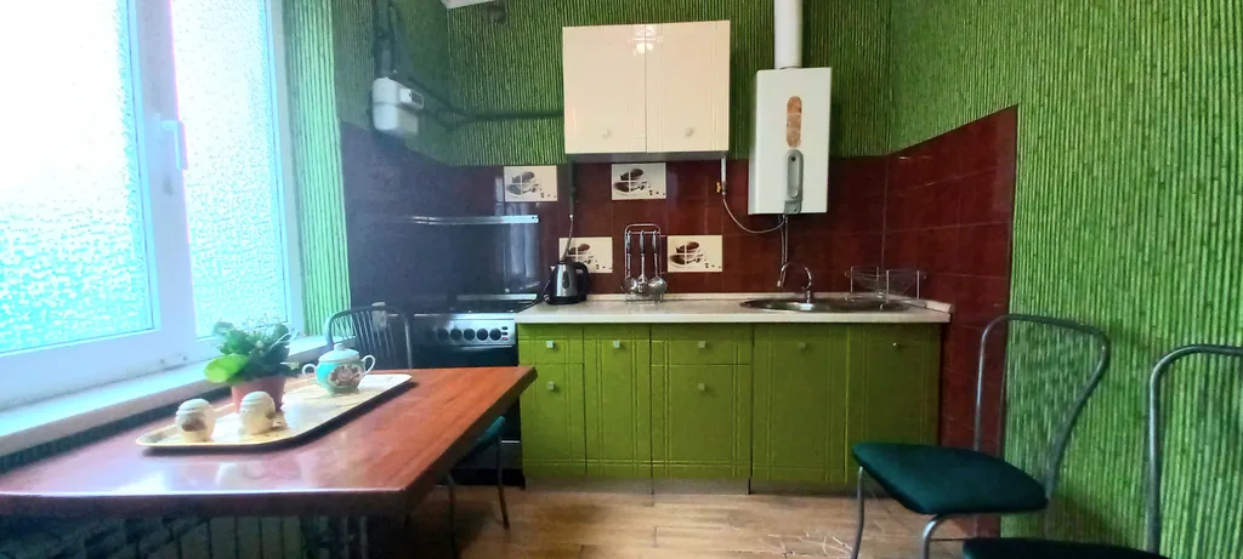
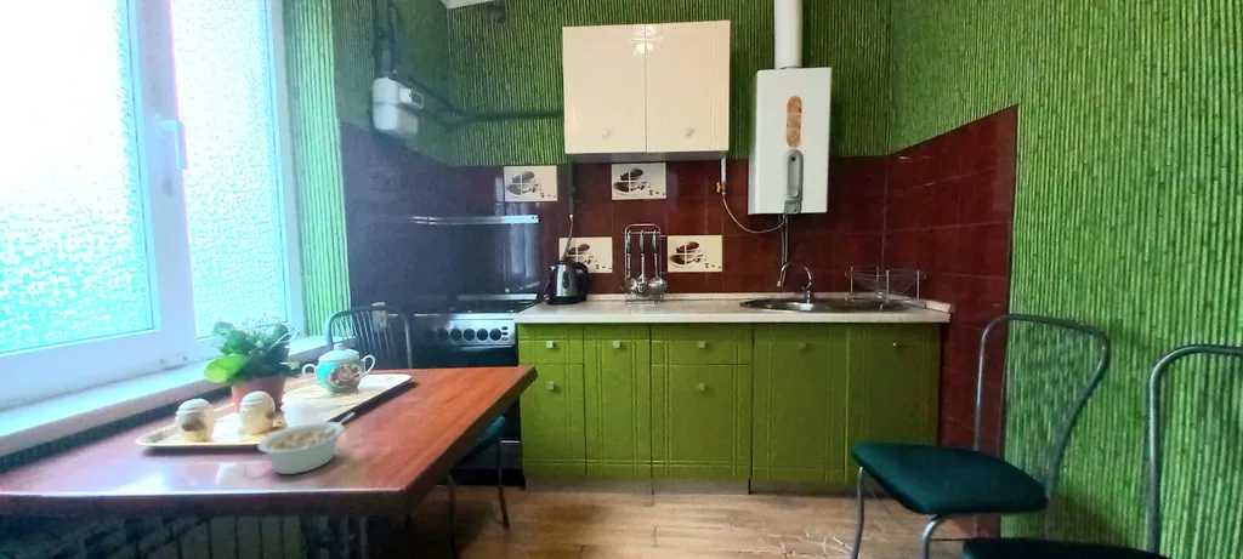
+ legume (305, 444)
